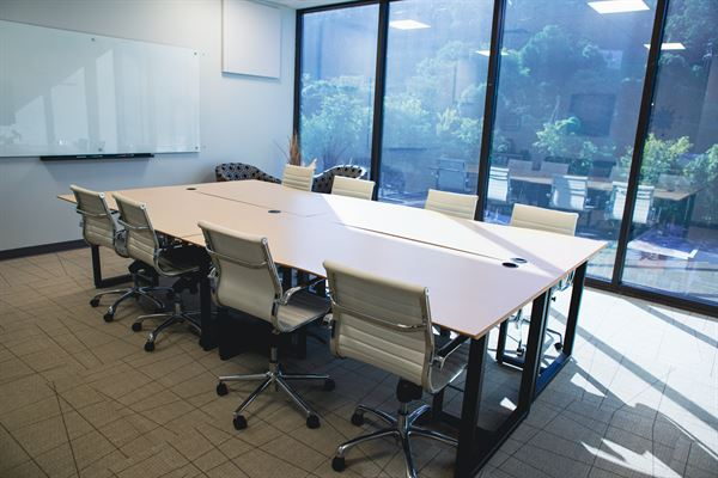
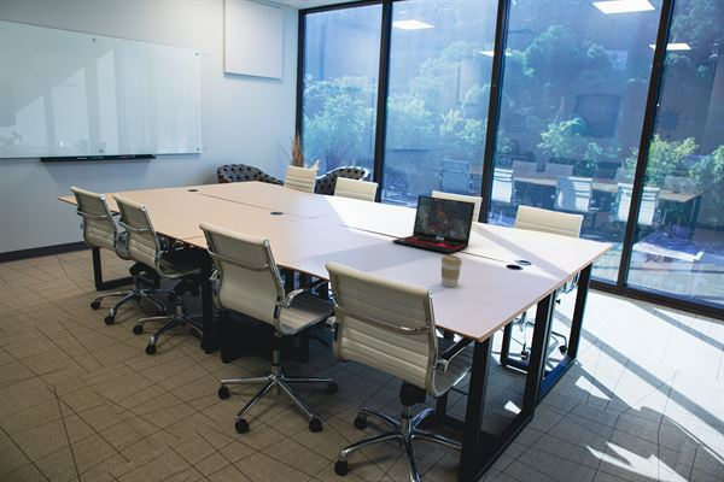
+ laptop (433, 222)
+ coffee cup (450, 270)
